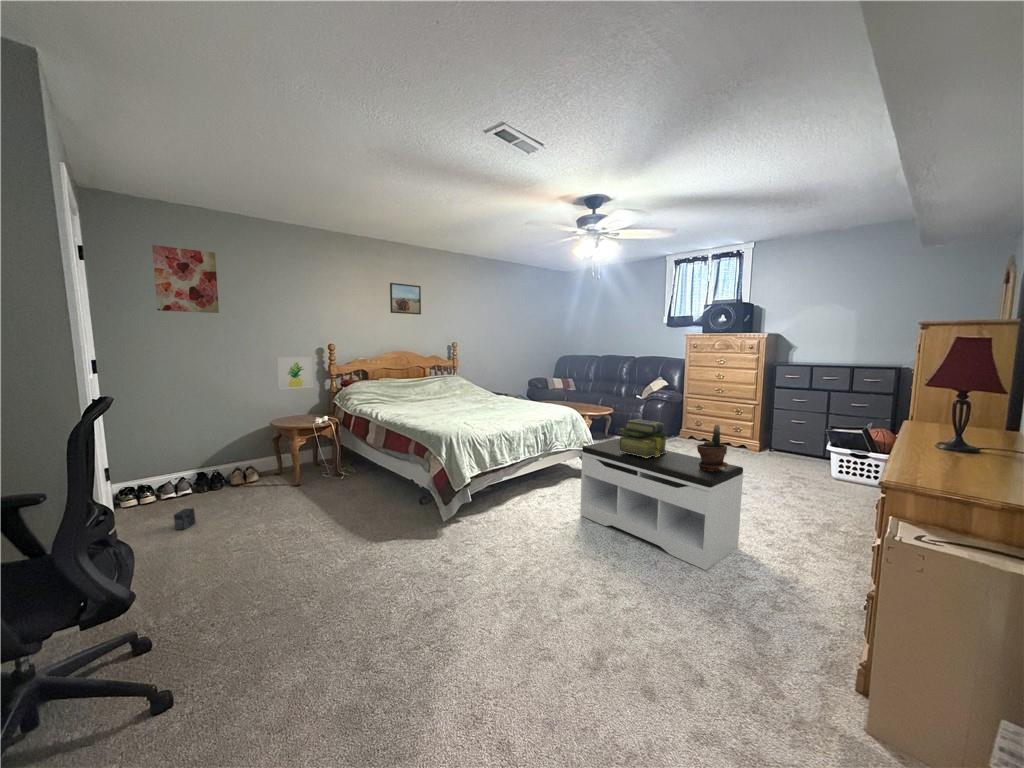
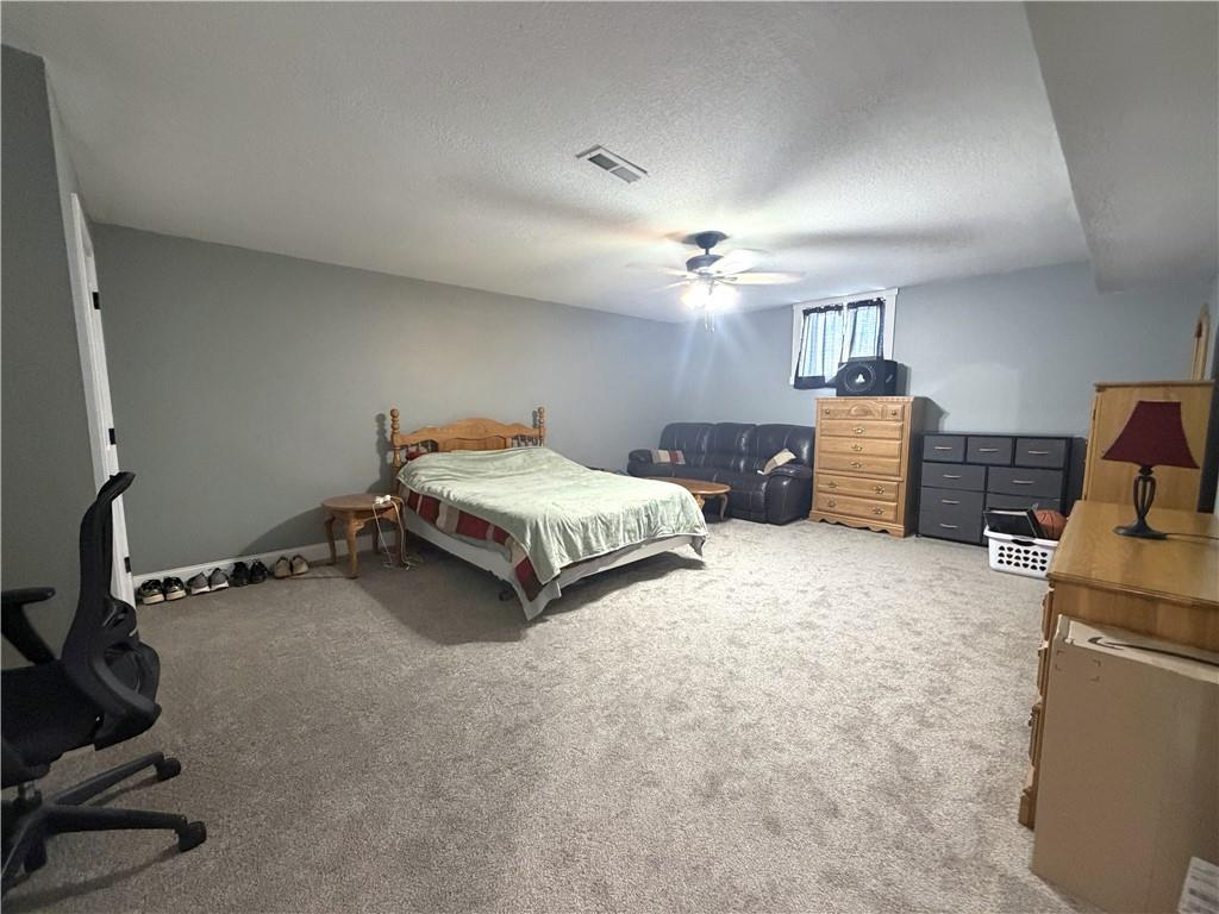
- box (184, 518)
- stack of books (643, 435)
- bench (654, 493)
- wall art (187, 280)
- potted plant (712, 447)
- wall art (295, 372)
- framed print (405, 299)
